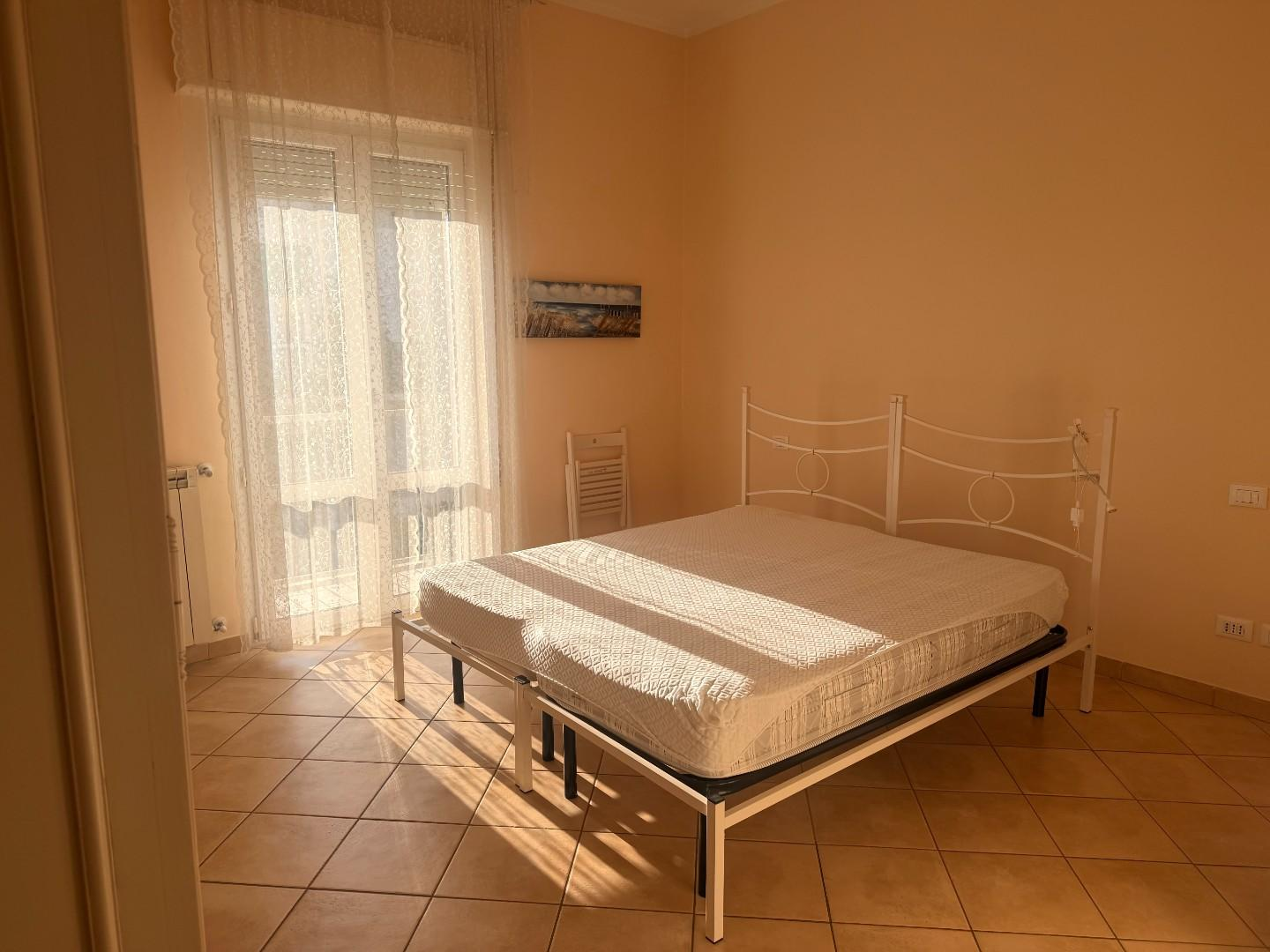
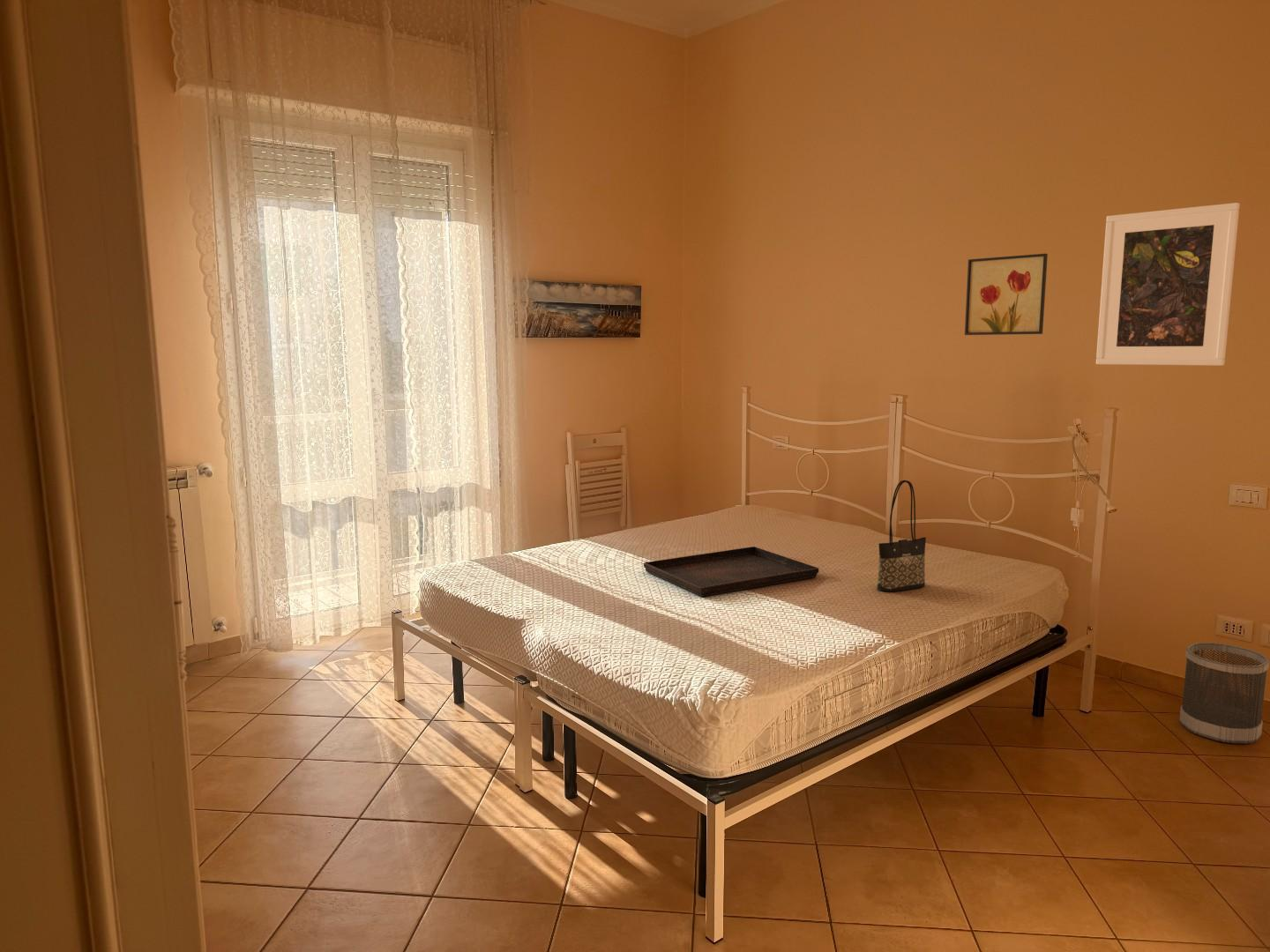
+ tote bag (902, 539)
+ serving tray (729, 569)
+ wall art (1005, 295)
+ wastebasket (1222, 691)
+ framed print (1163, 288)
